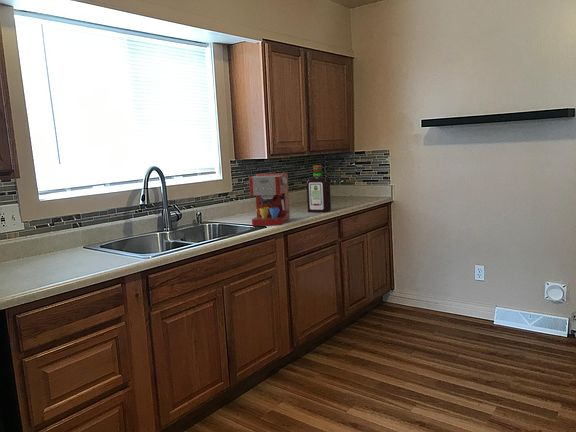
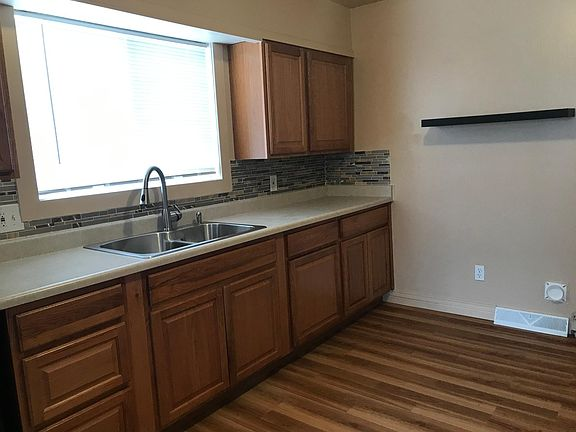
- coffee maker (270, 198)
- bottle (318, 188)
